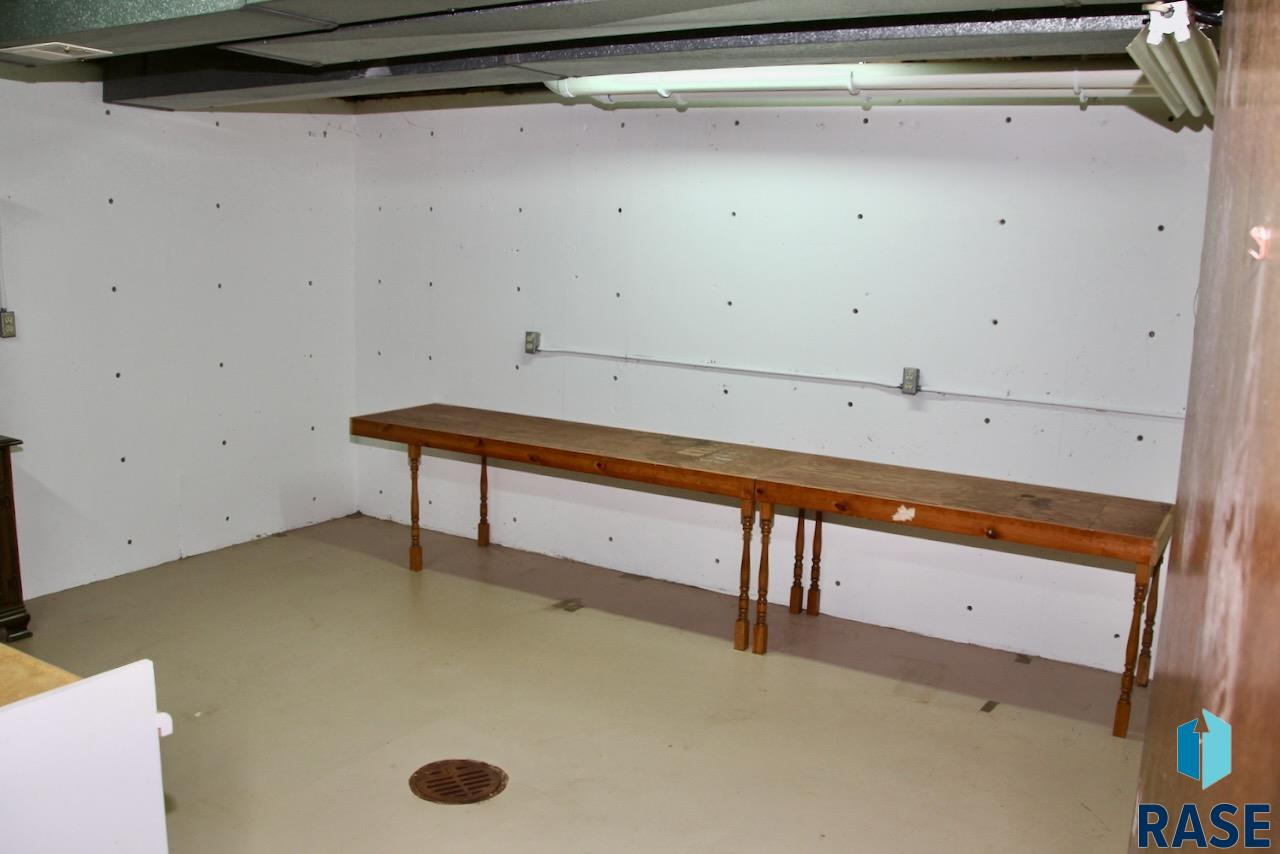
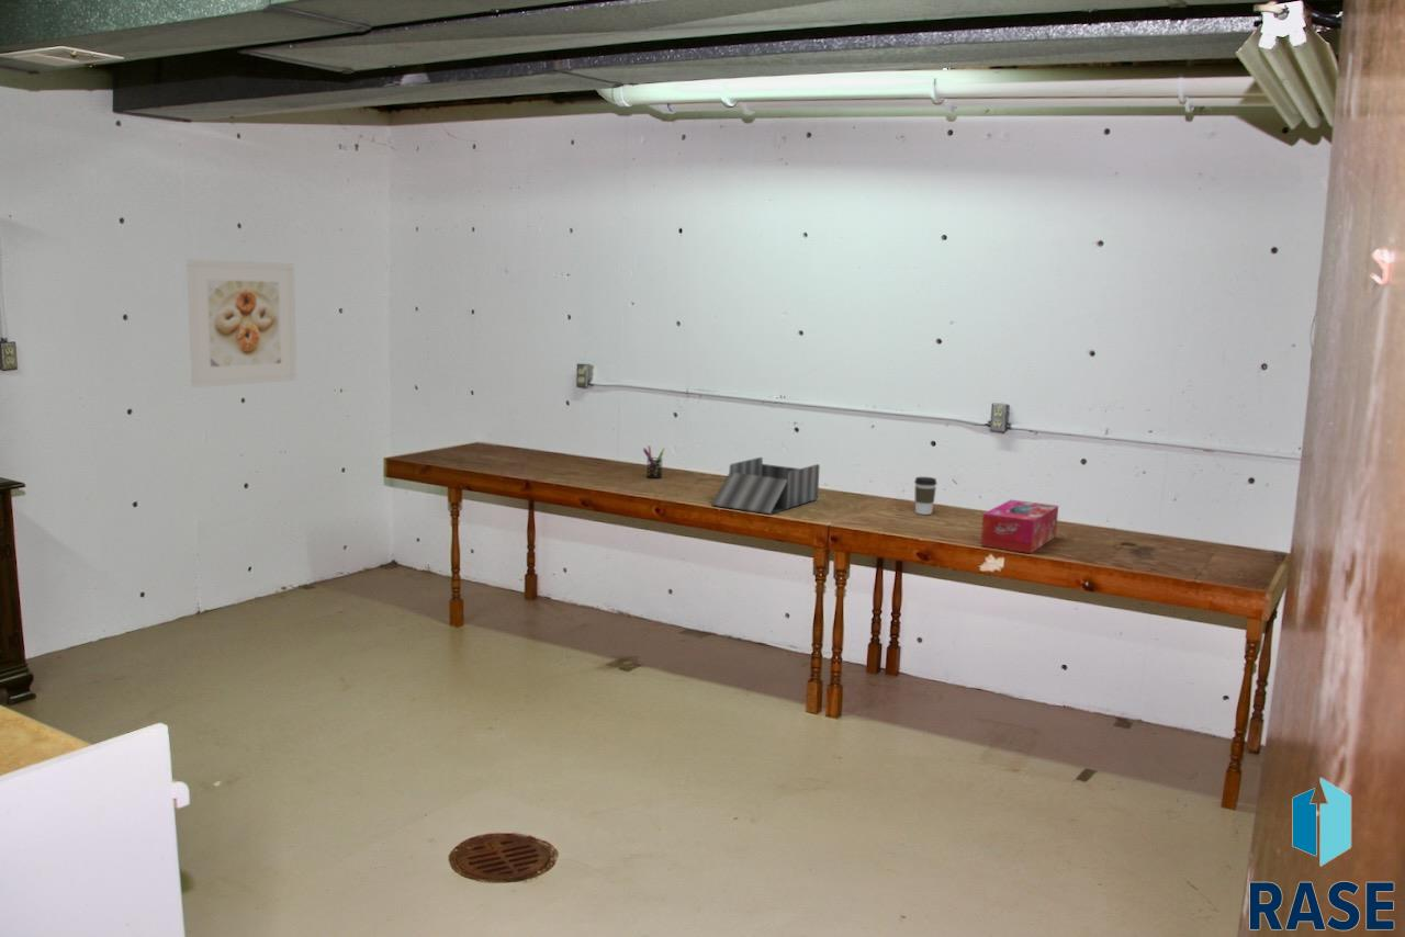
+ pen holder (654, 461)
+ desk organizer (766, 484)
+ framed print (244, 323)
+ coffee cup (924, 495)
+ tissue box (1020, 524)
